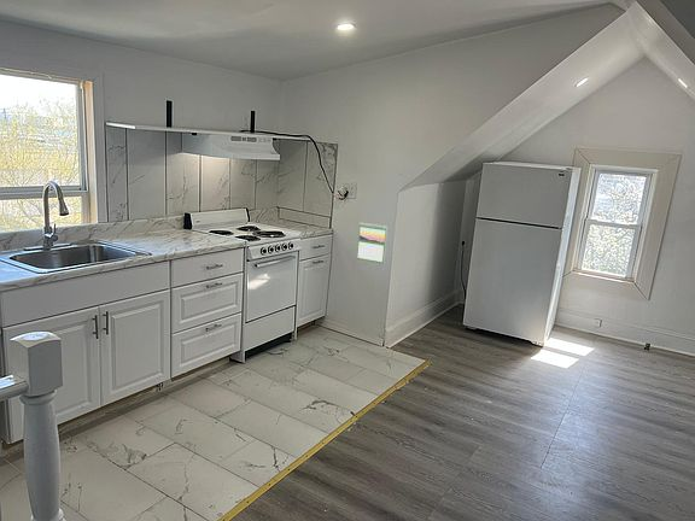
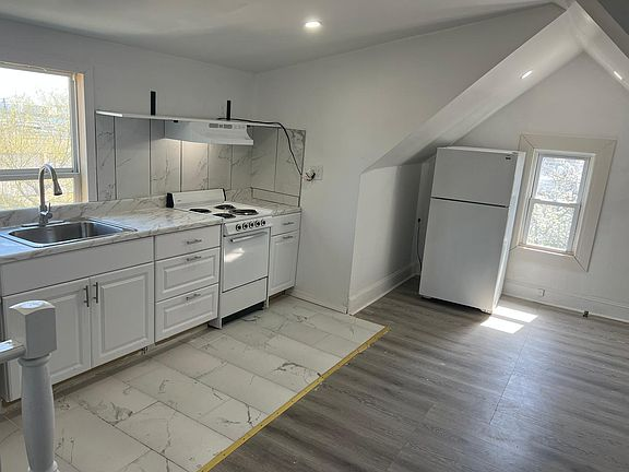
- calendar (372, 242)
